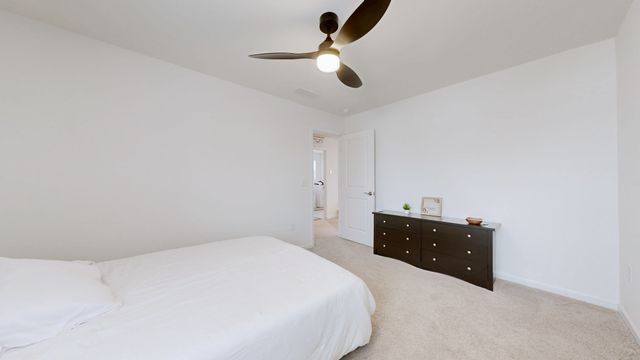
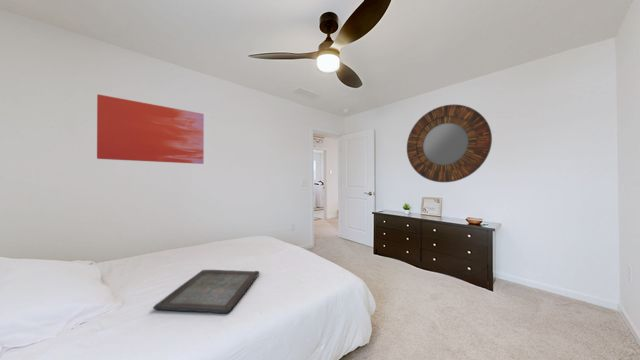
+ wall art (156, 133)
+ serving tray (213, 287)
+ home mirror (443, 144)
